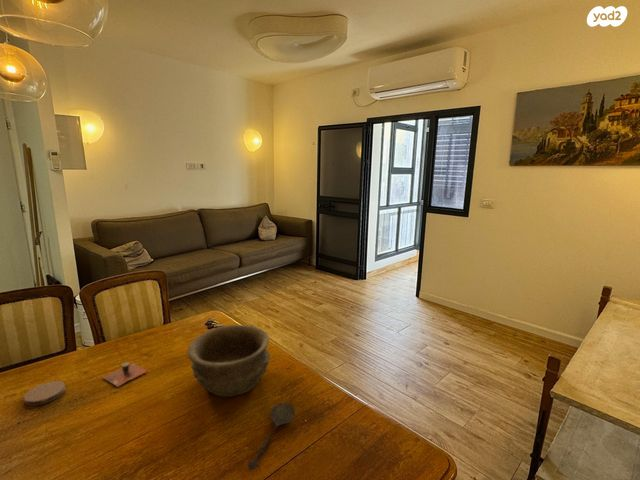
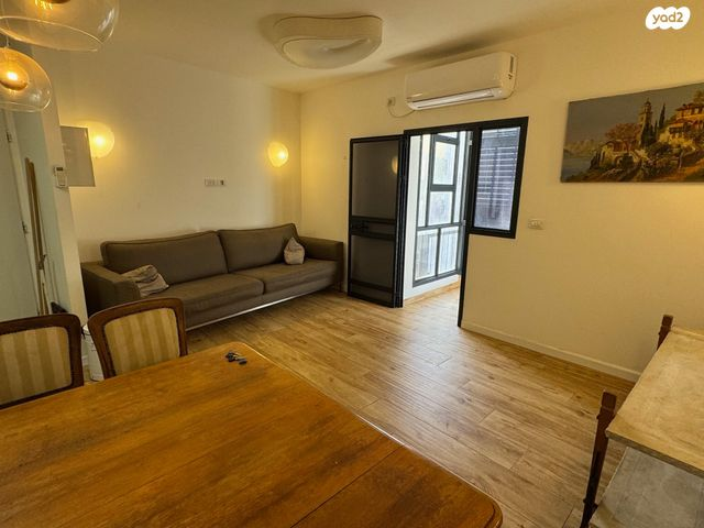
- spoon (271, 433)
- bowl (230, 361)
- coaster (45, 392)
- cup (124, 370)
